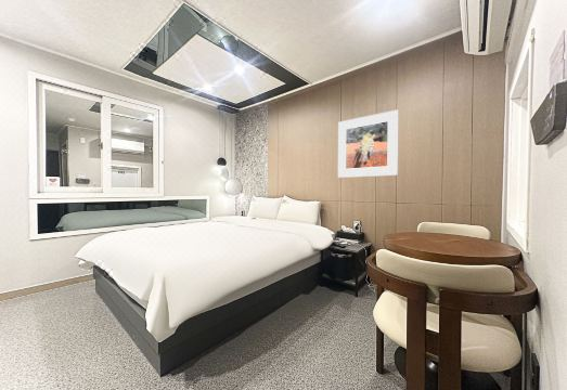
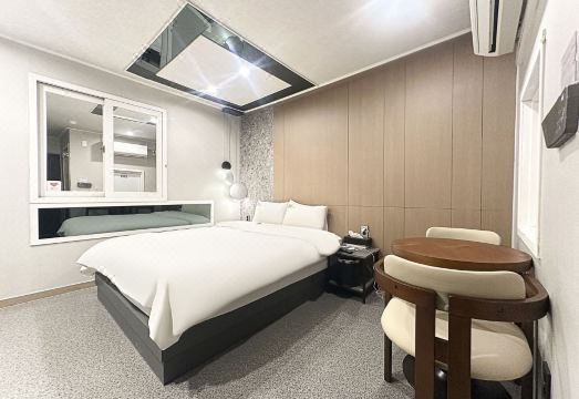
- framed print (365, 146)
